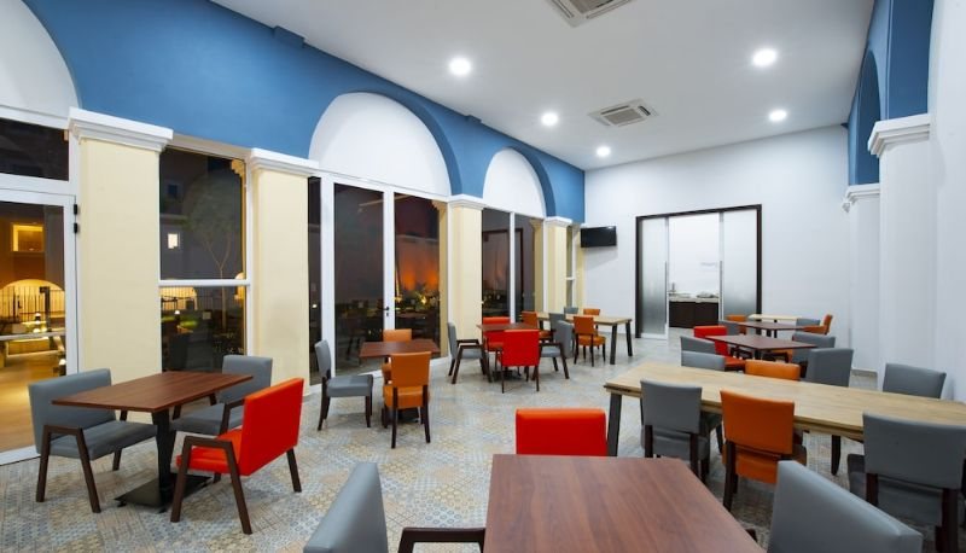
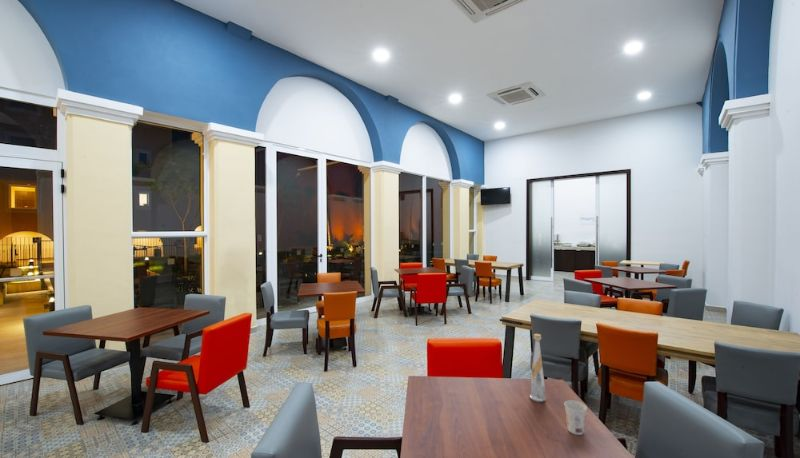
+ bottle (537, 366)
+ cup (575, 417)
